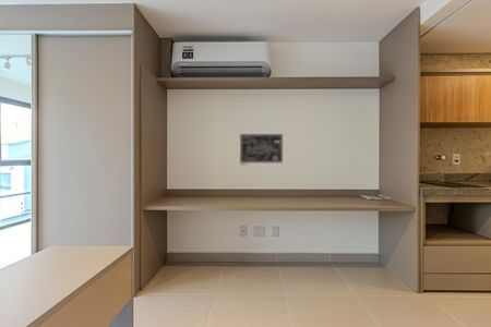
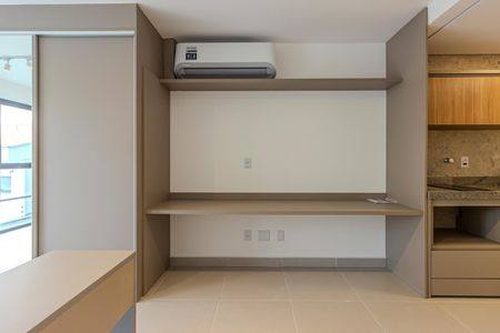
- wall art (261, 148)
